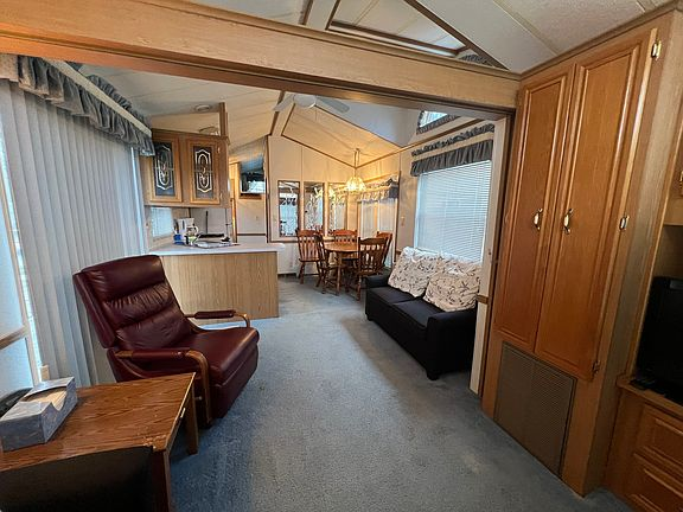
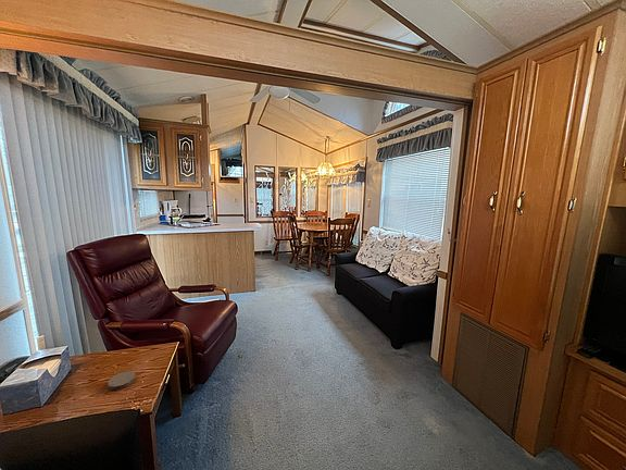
+ coaster (122, 380)
